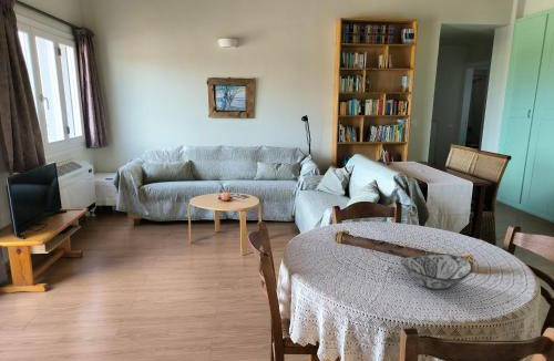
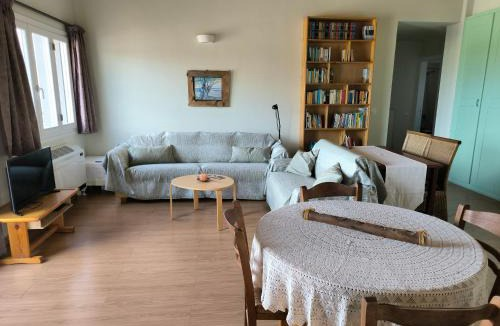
- decorative bowl (434, 272)
